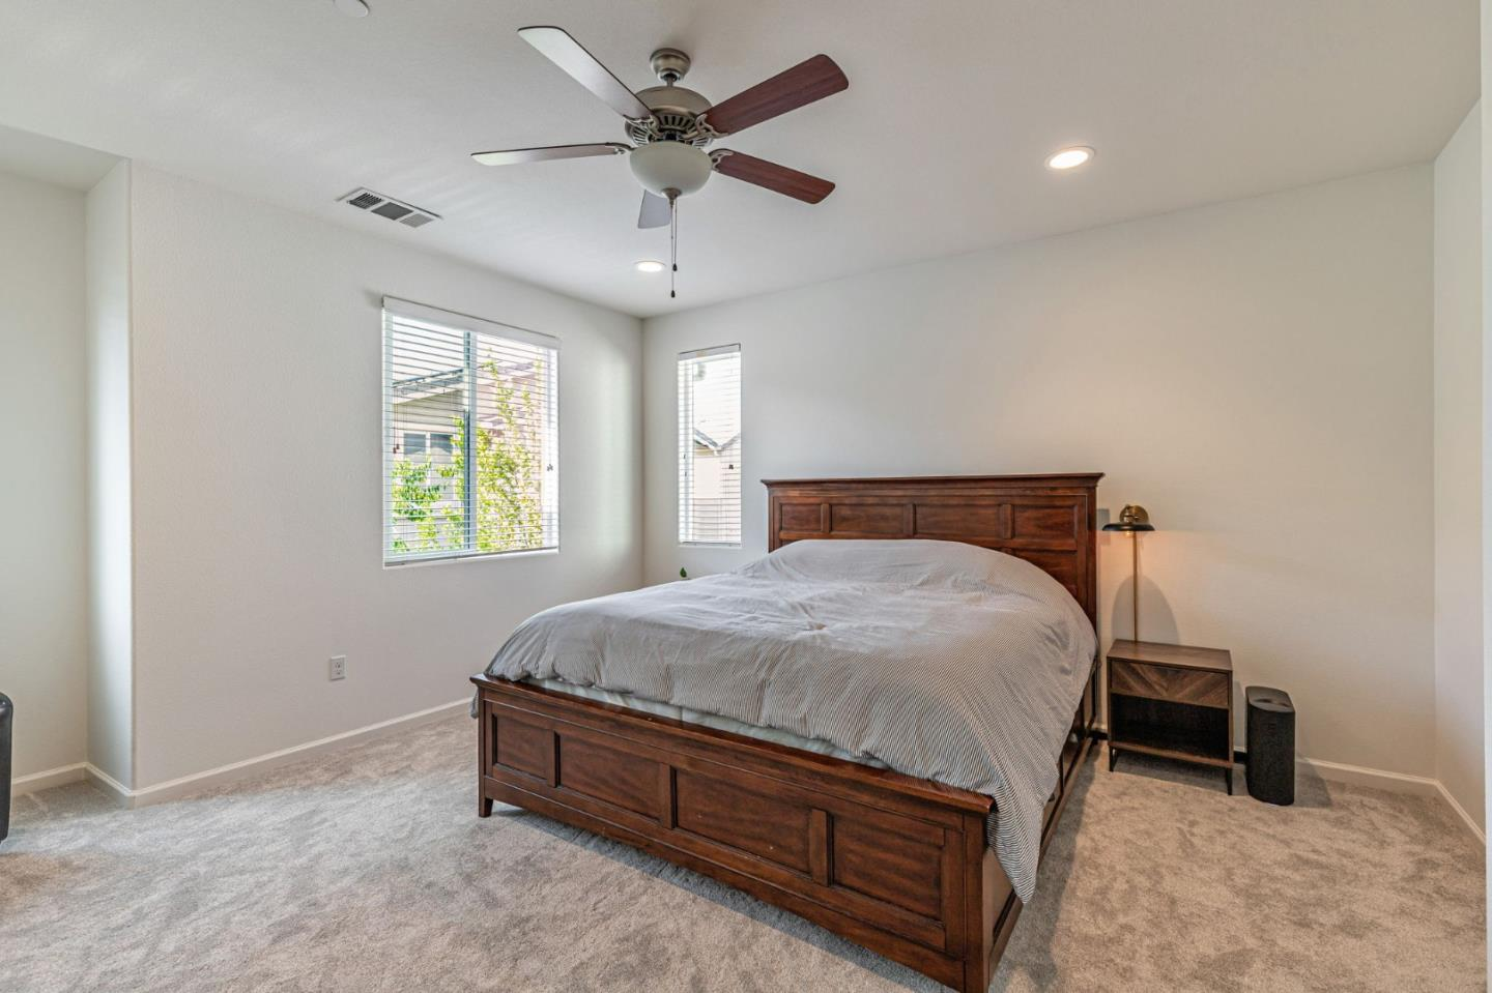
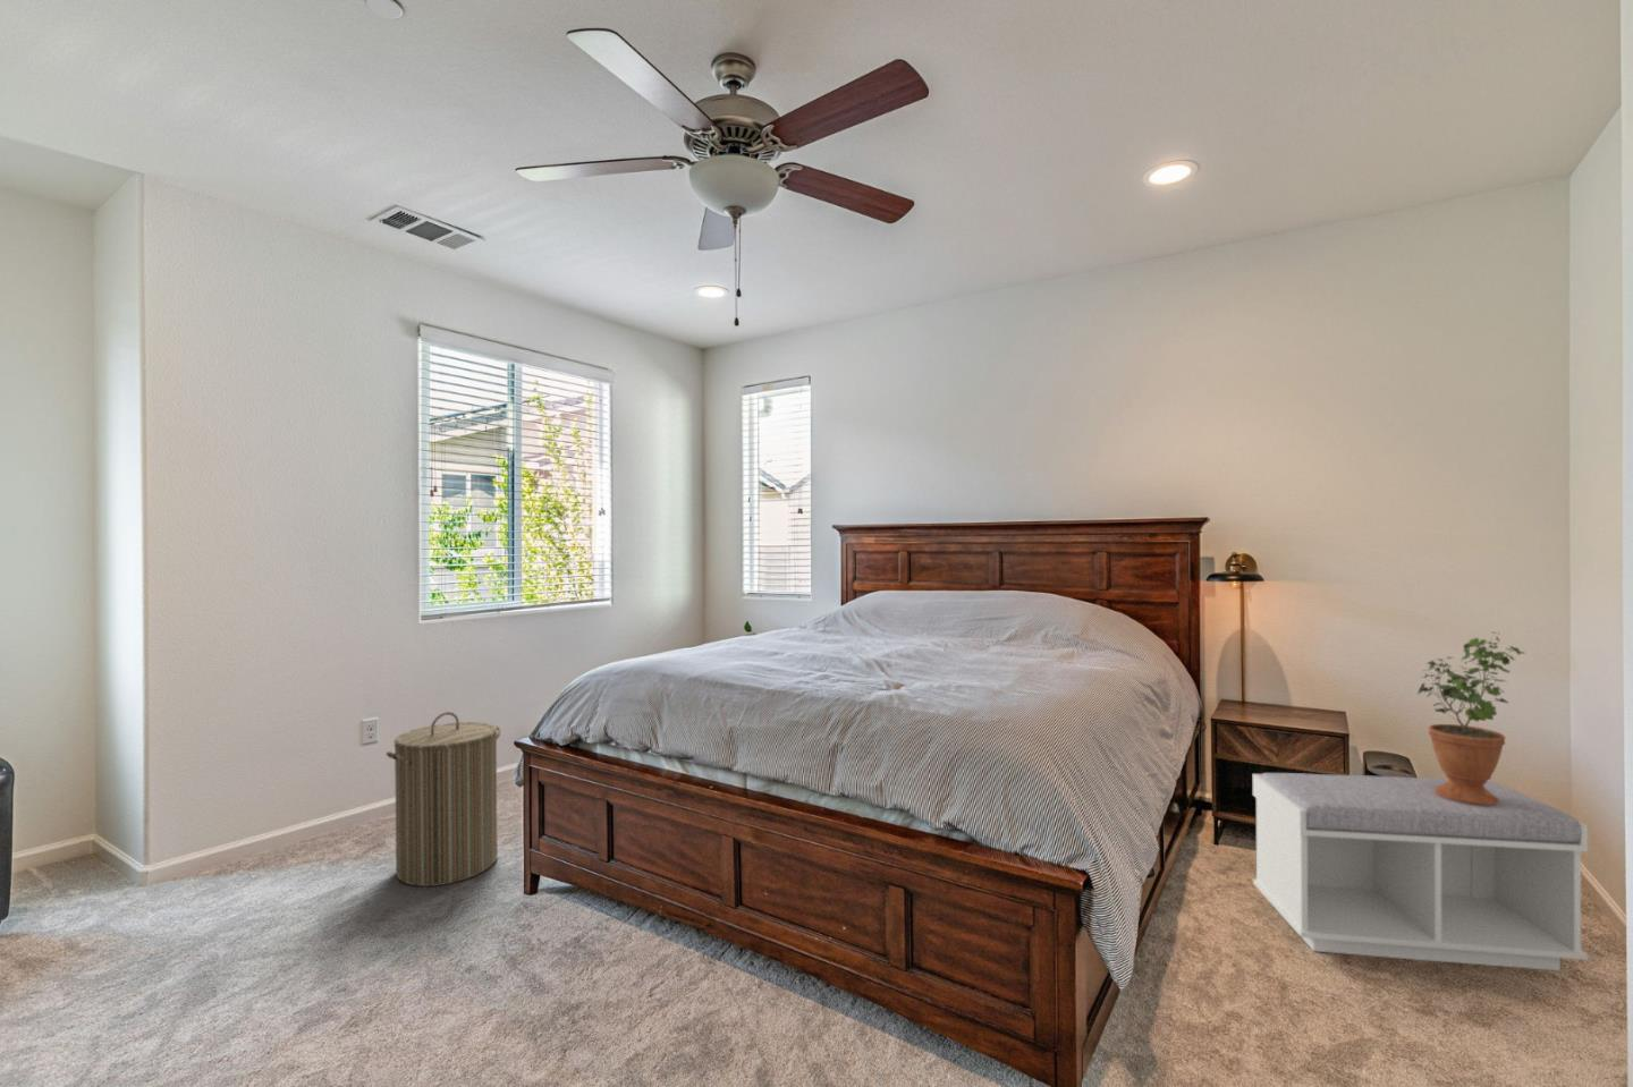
+ potted plant (1469, 712)
+ bench (1404, 861)
+ laundry hamper (446, 789)
